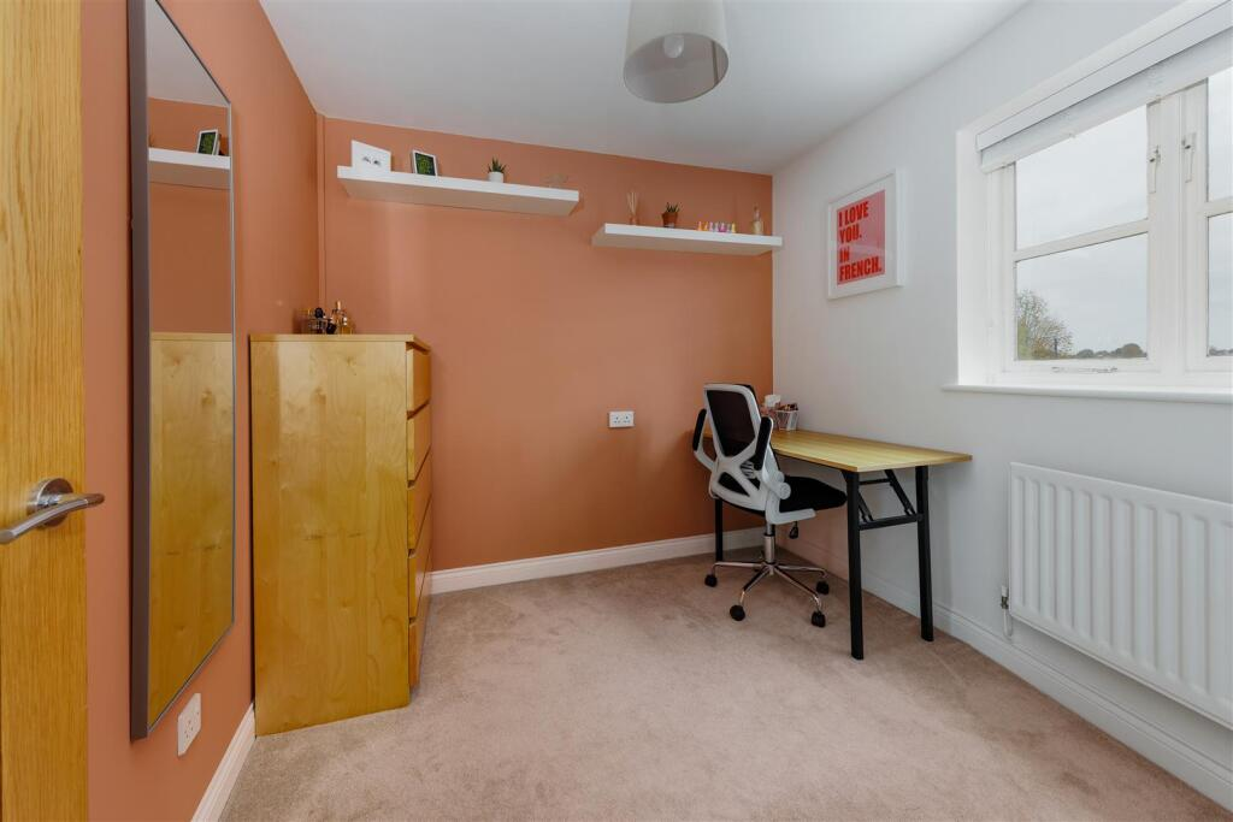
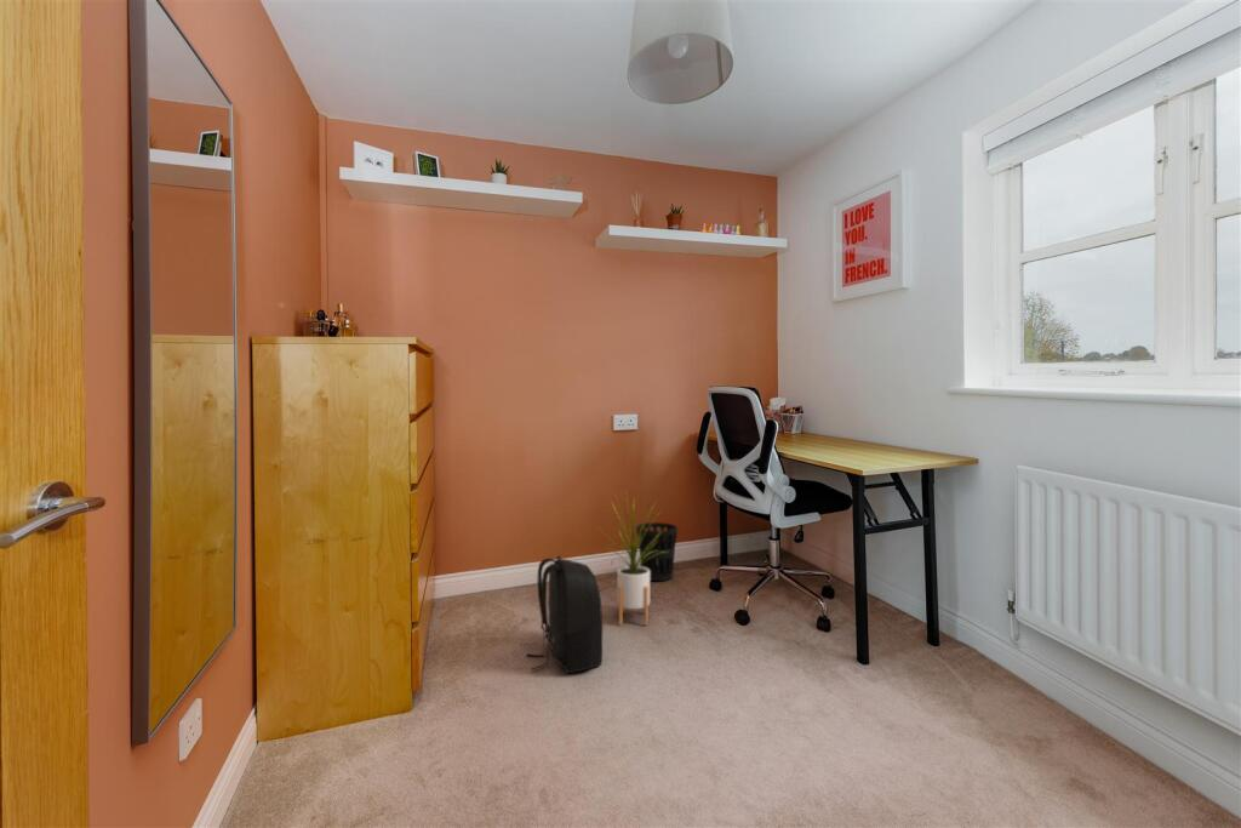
+ house plant (635, 555)
+ wastebasket (657, 550)
+ backpack (564, 606)
